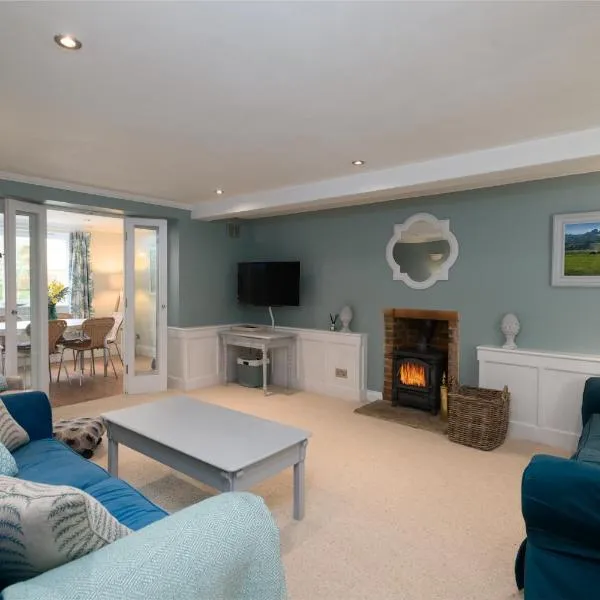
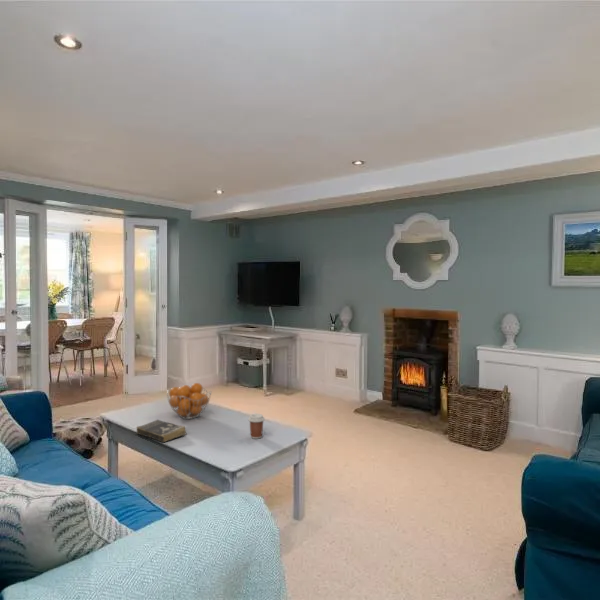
+ coffee cup (256, 426)
+ fruit basket (189, 400)
+ book (161, 430)
